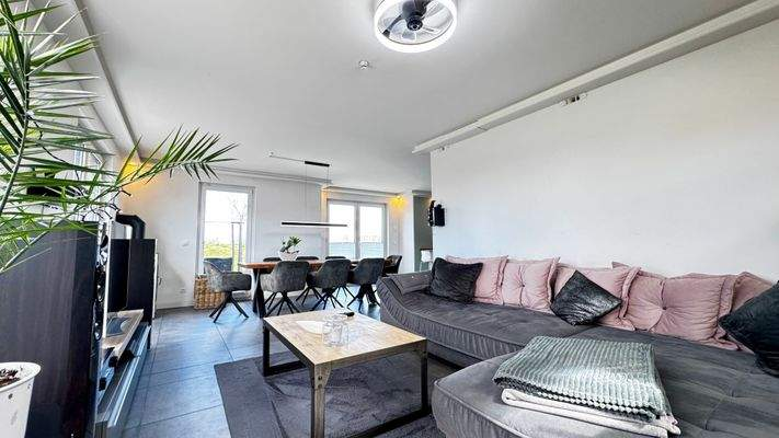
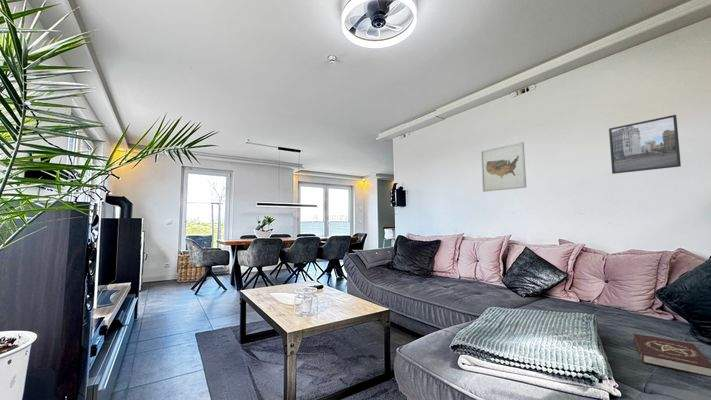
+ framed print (642, 146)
+ wall art (502, 168)
+ book (668, 352)
